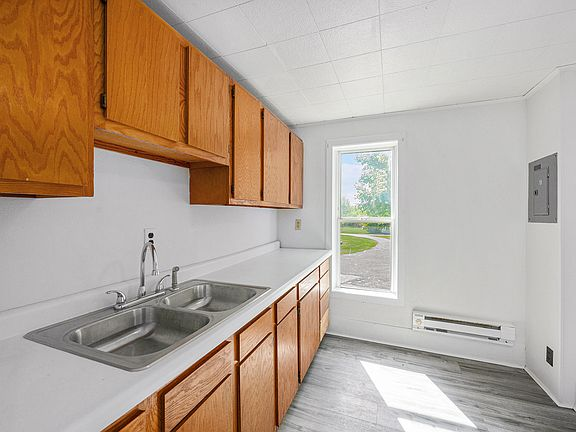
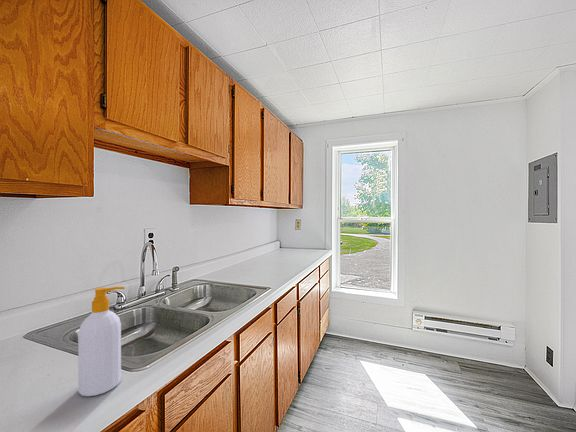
+ soap bottle (102, 336)
